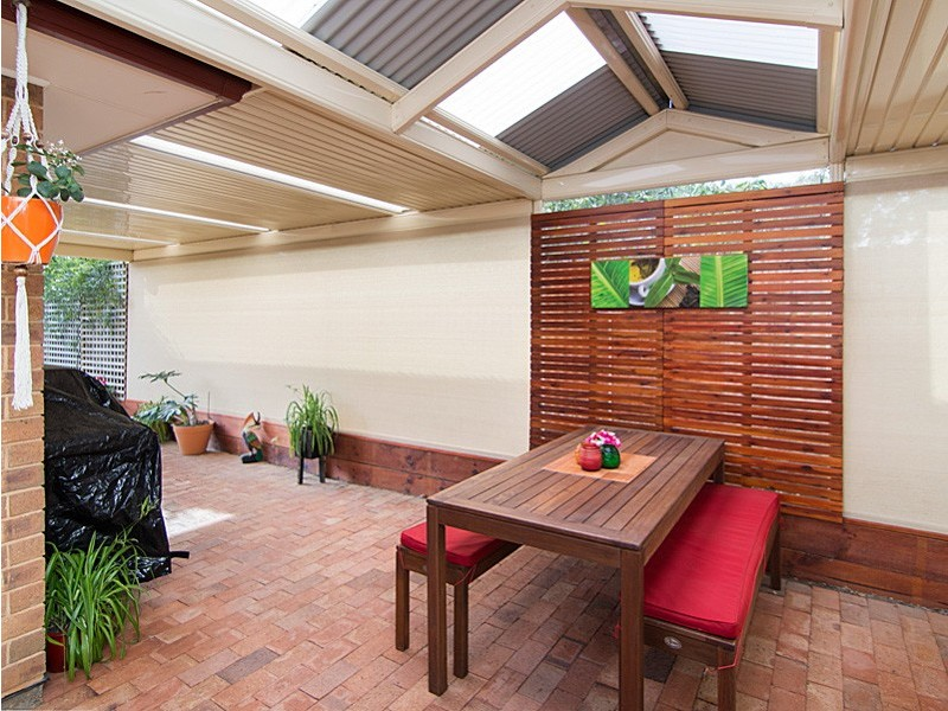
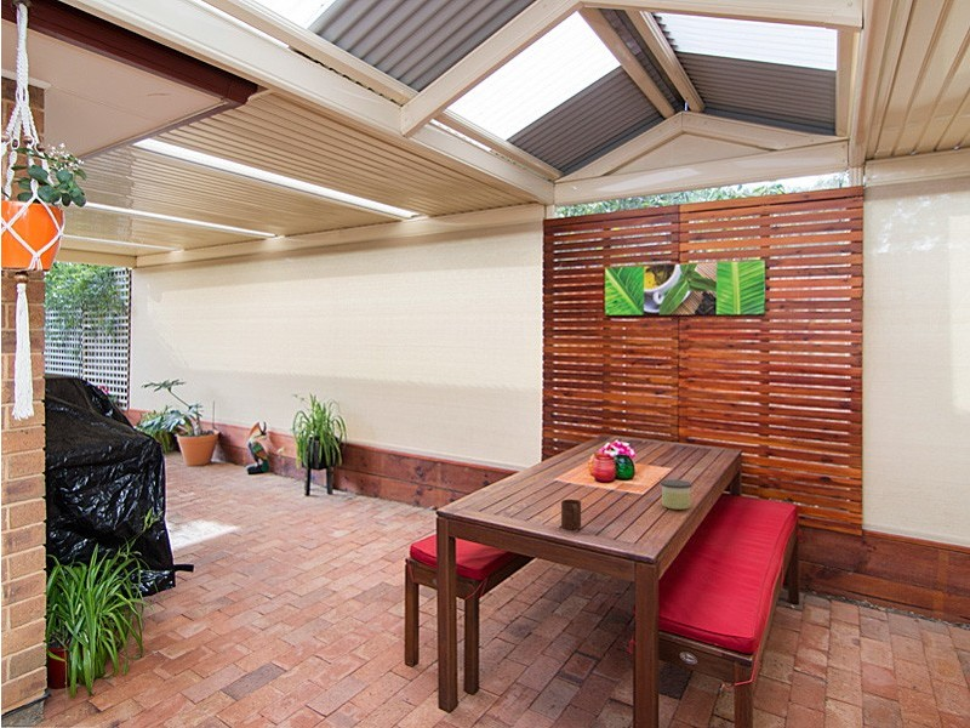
+ cup (572, 514)
+ candle (675, 494)
